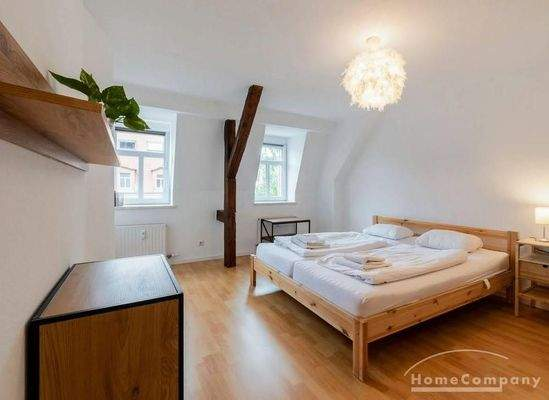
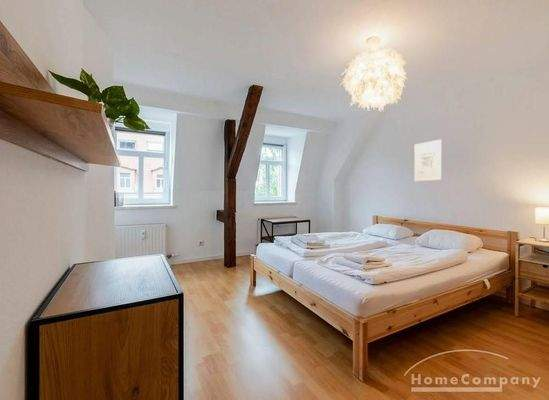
+ wall art (427, 161)
